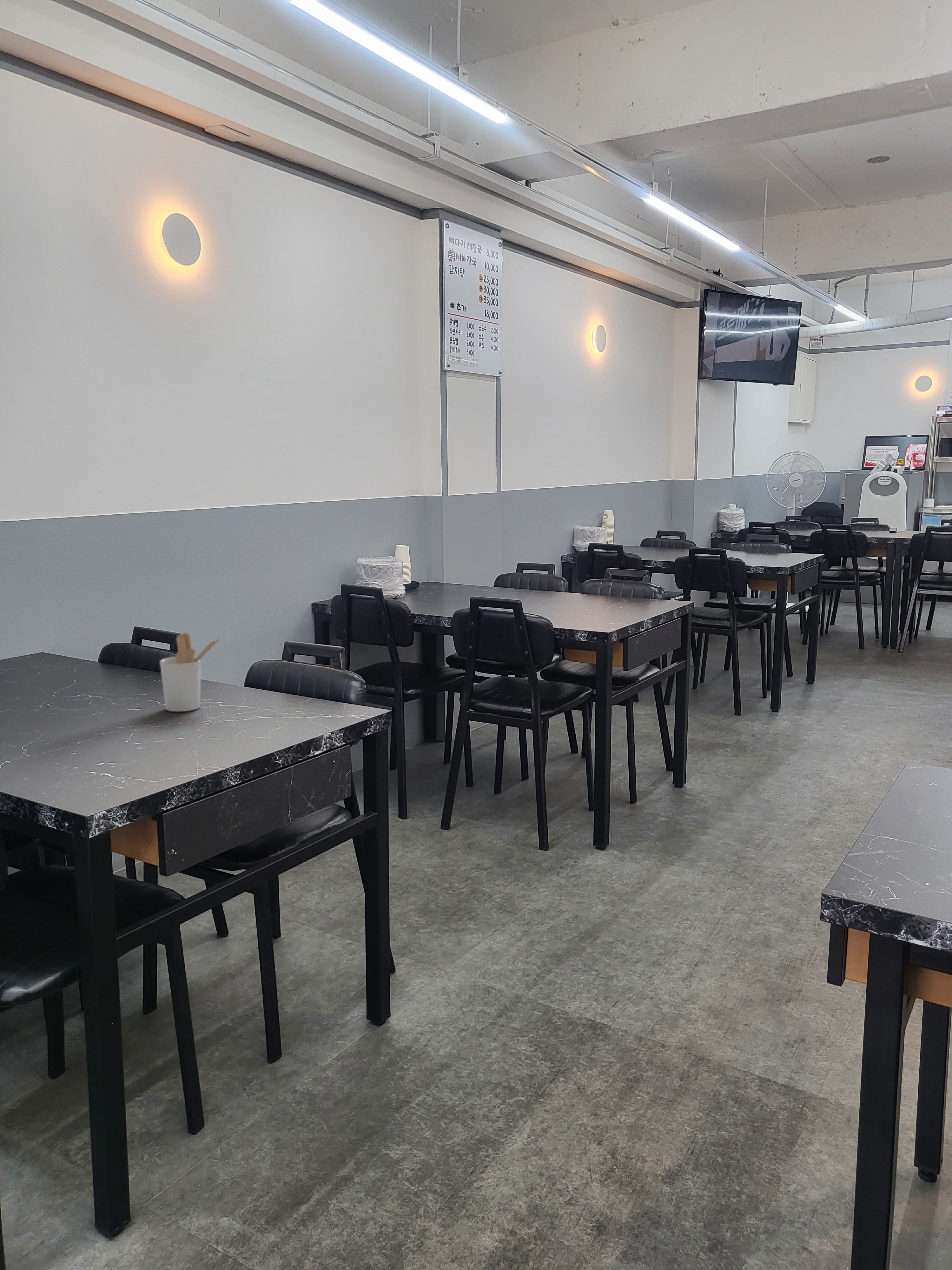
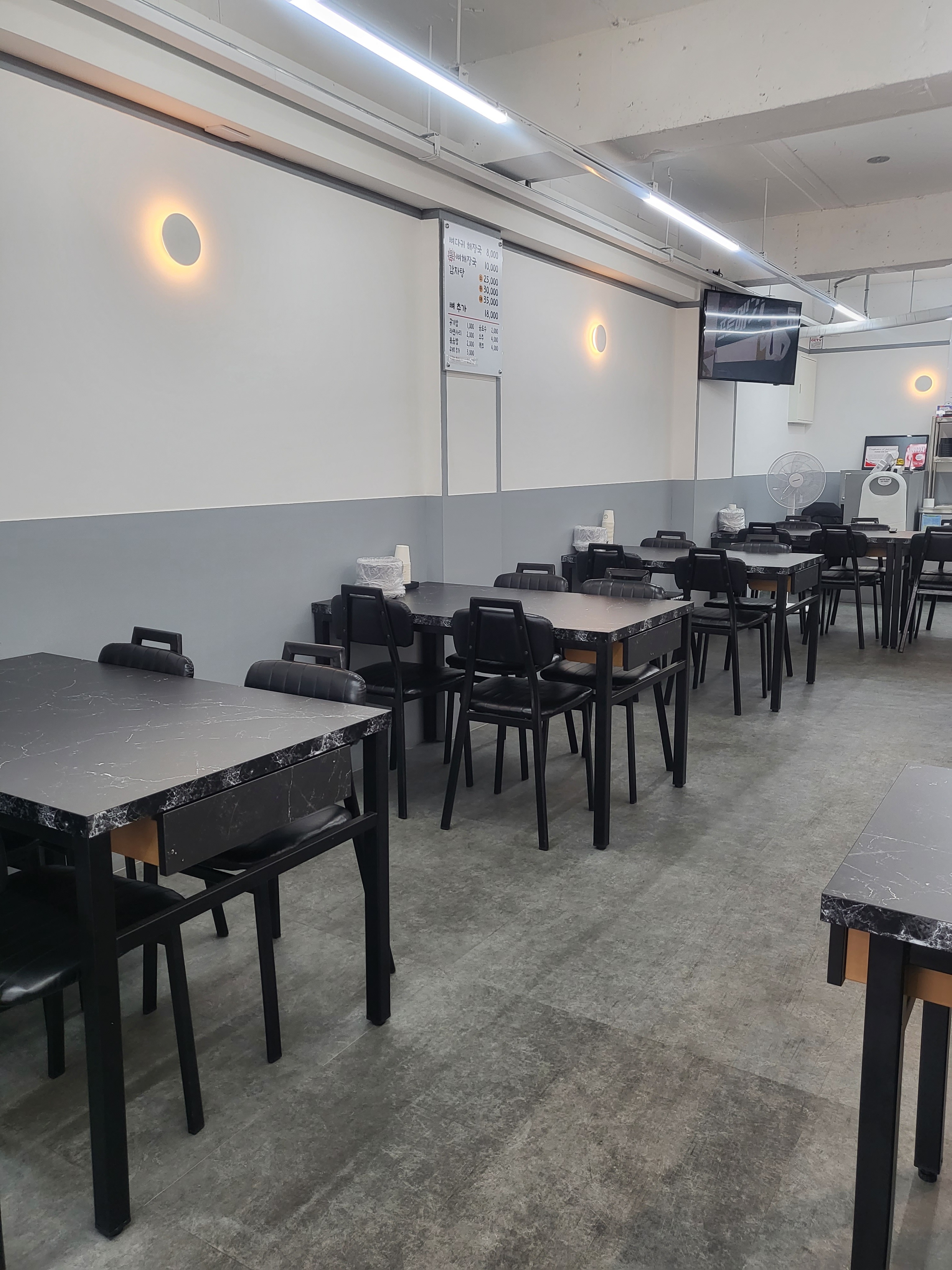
- utensil holder (192, 672)
